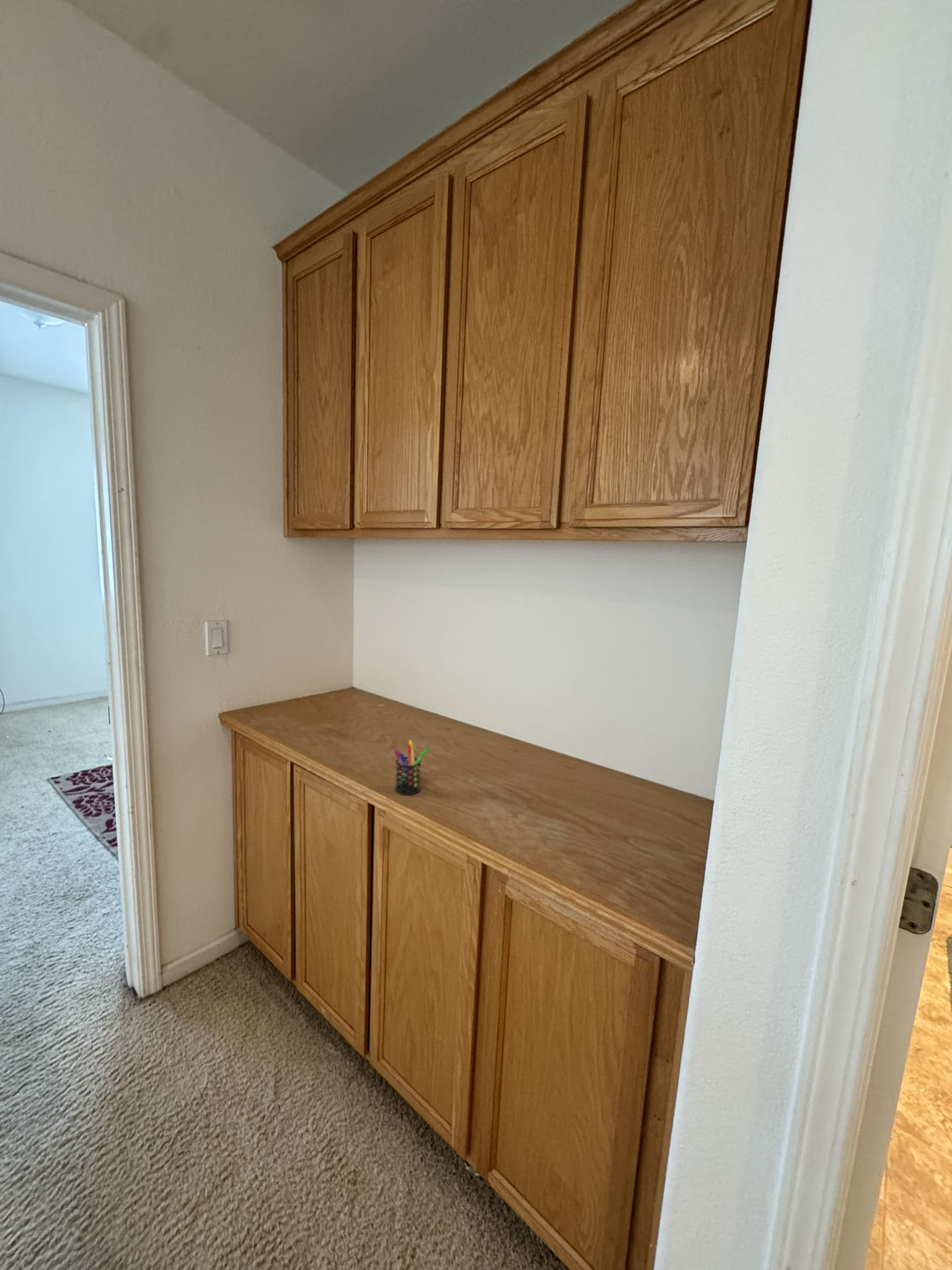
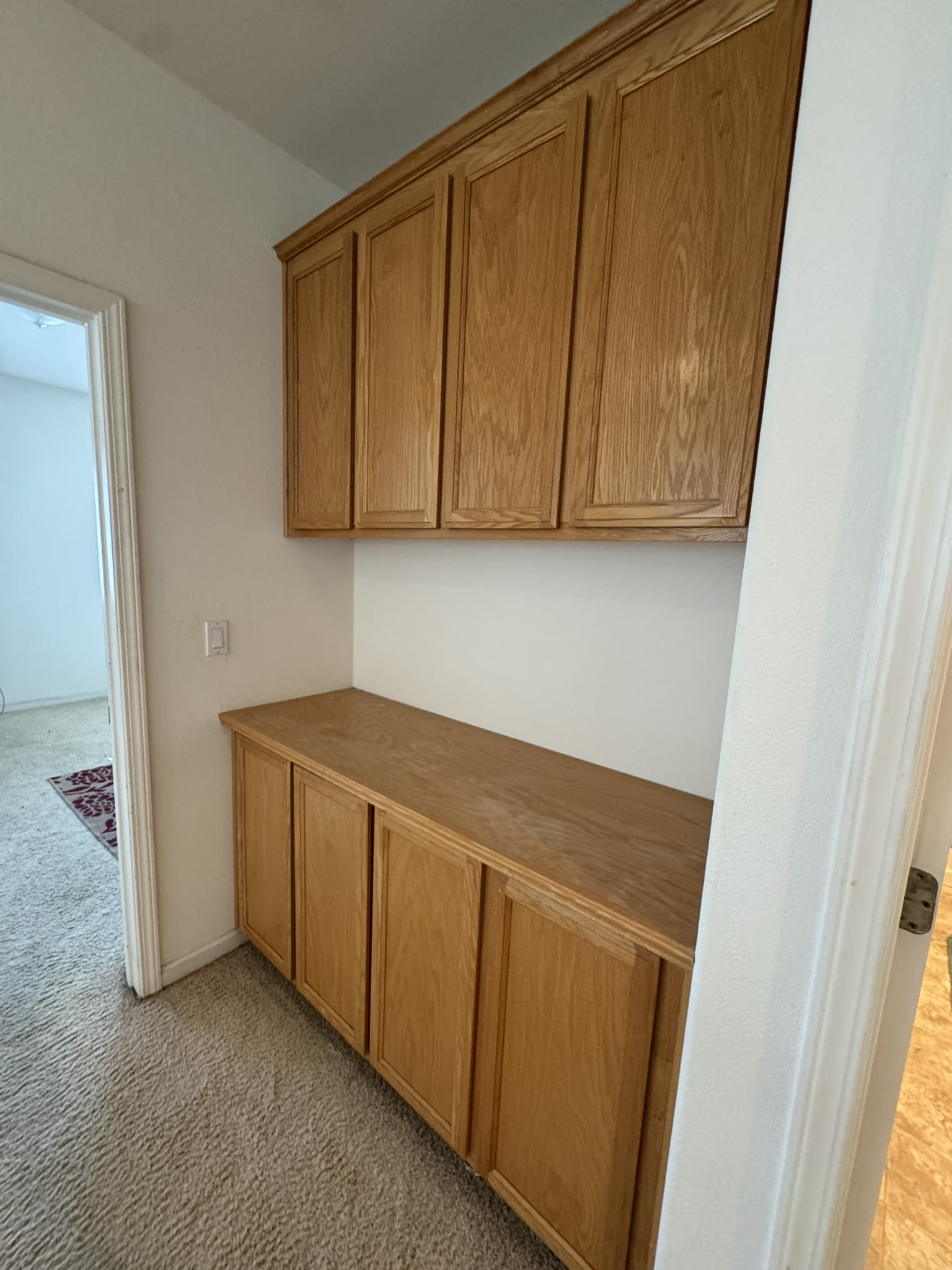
- pen holder (411, 765)
